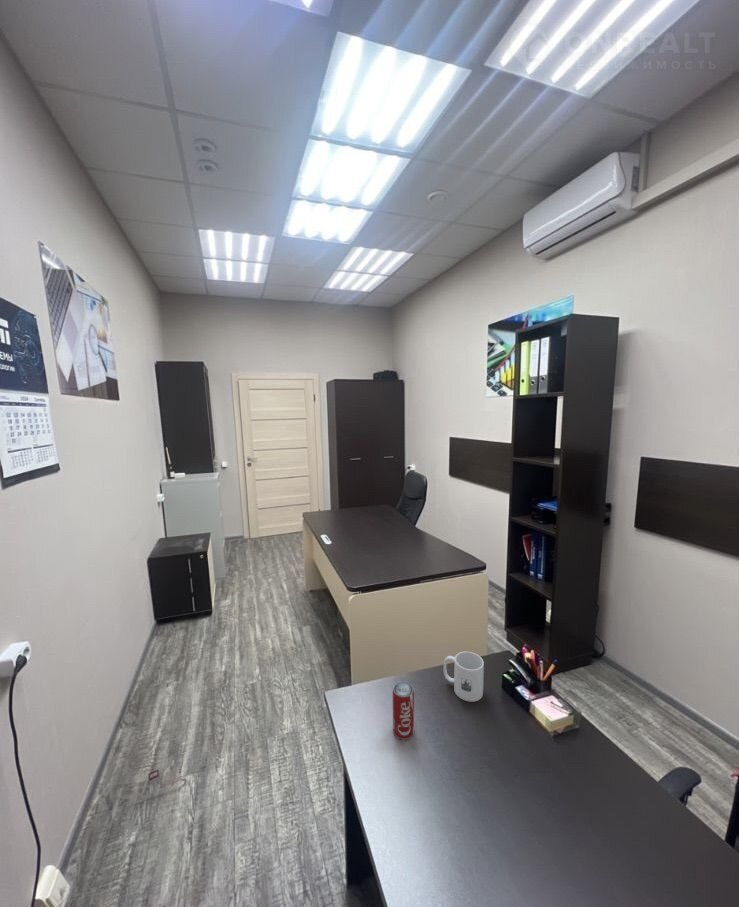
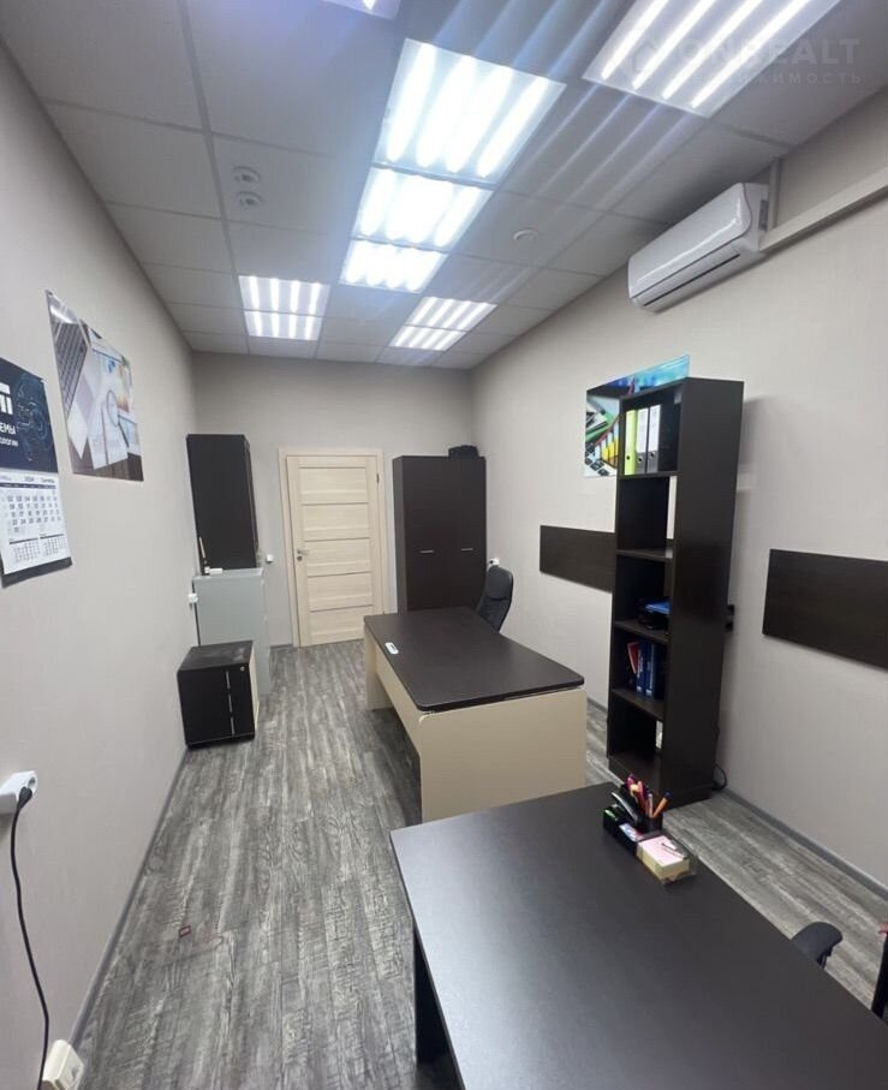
- mug (462, 673)
- beverage can (403, 710)
